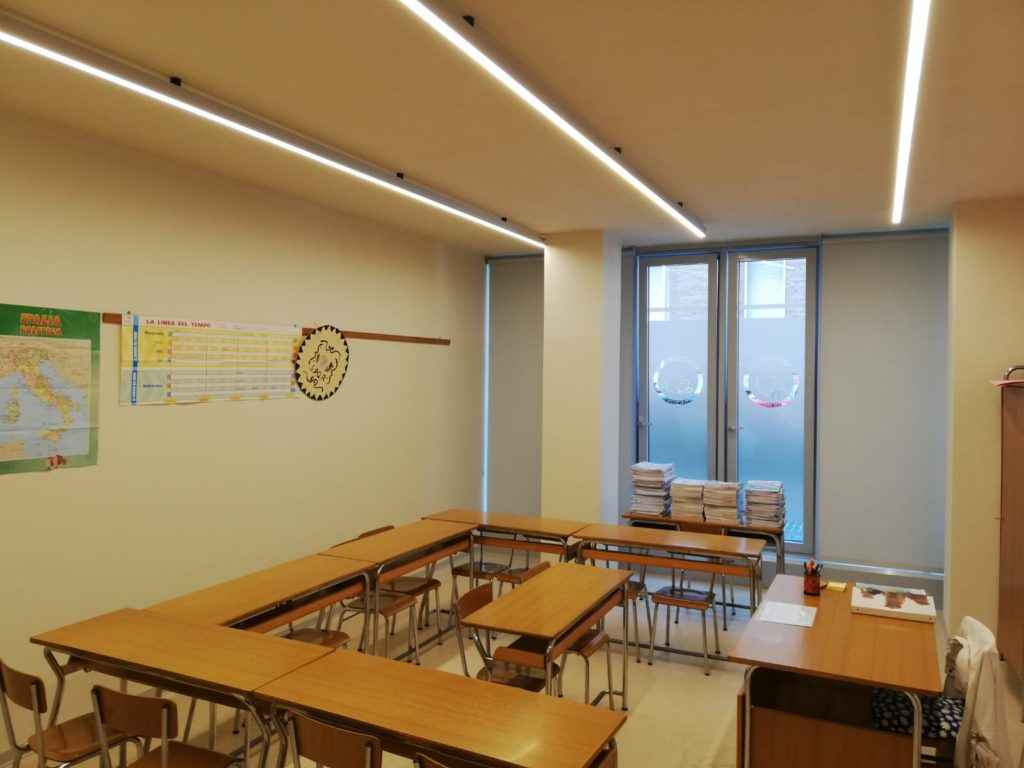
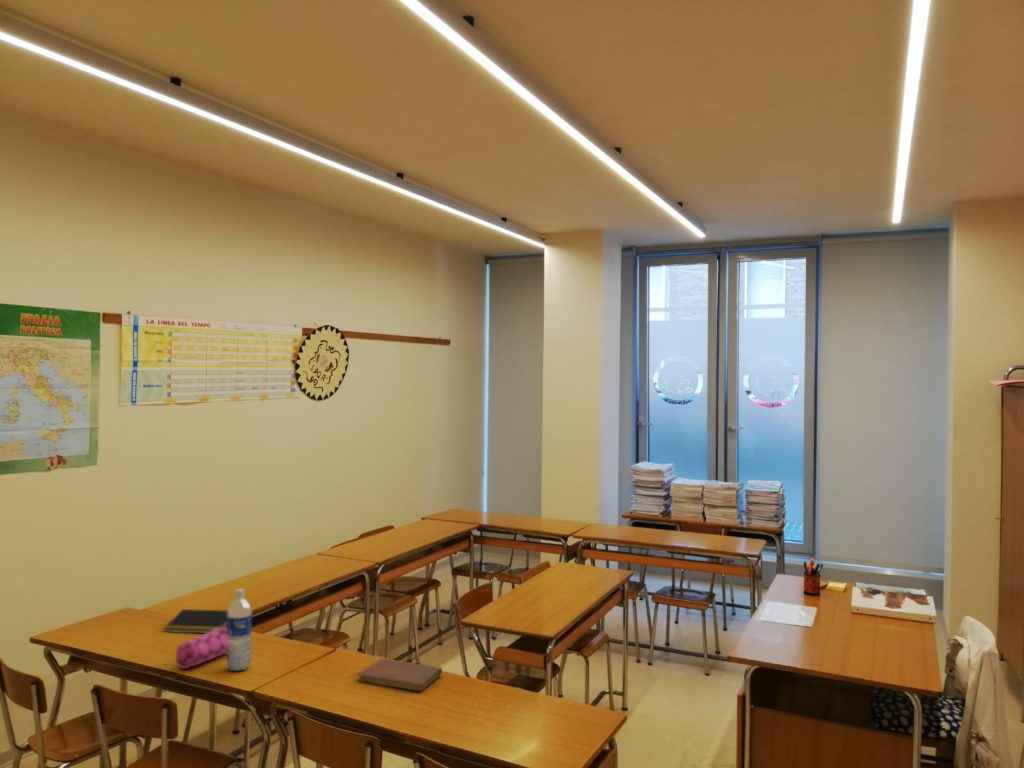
+ notepad (200, 621)
+ notebook (400, 673)
+ water bottle (239, 629)
+ pencil case (204, 646)
